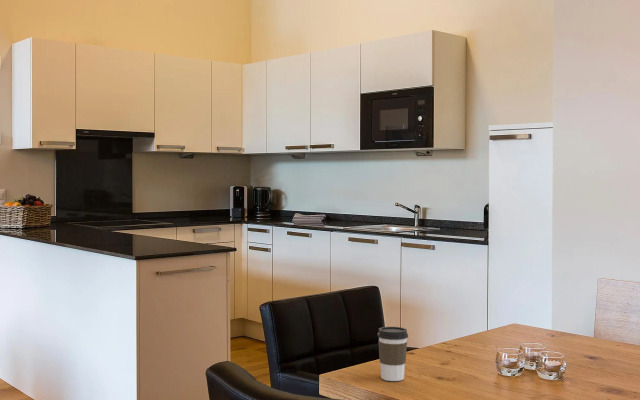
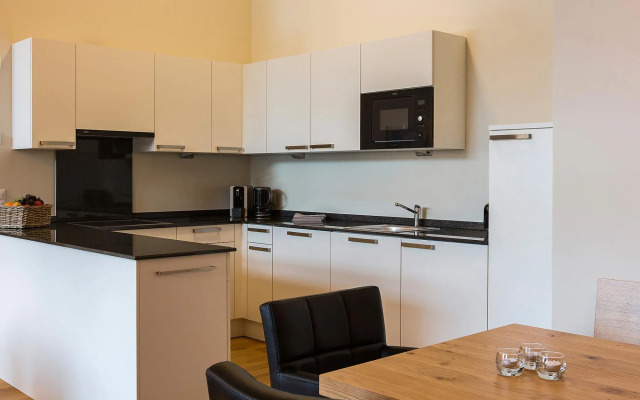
- coffee cup (392, 353)
